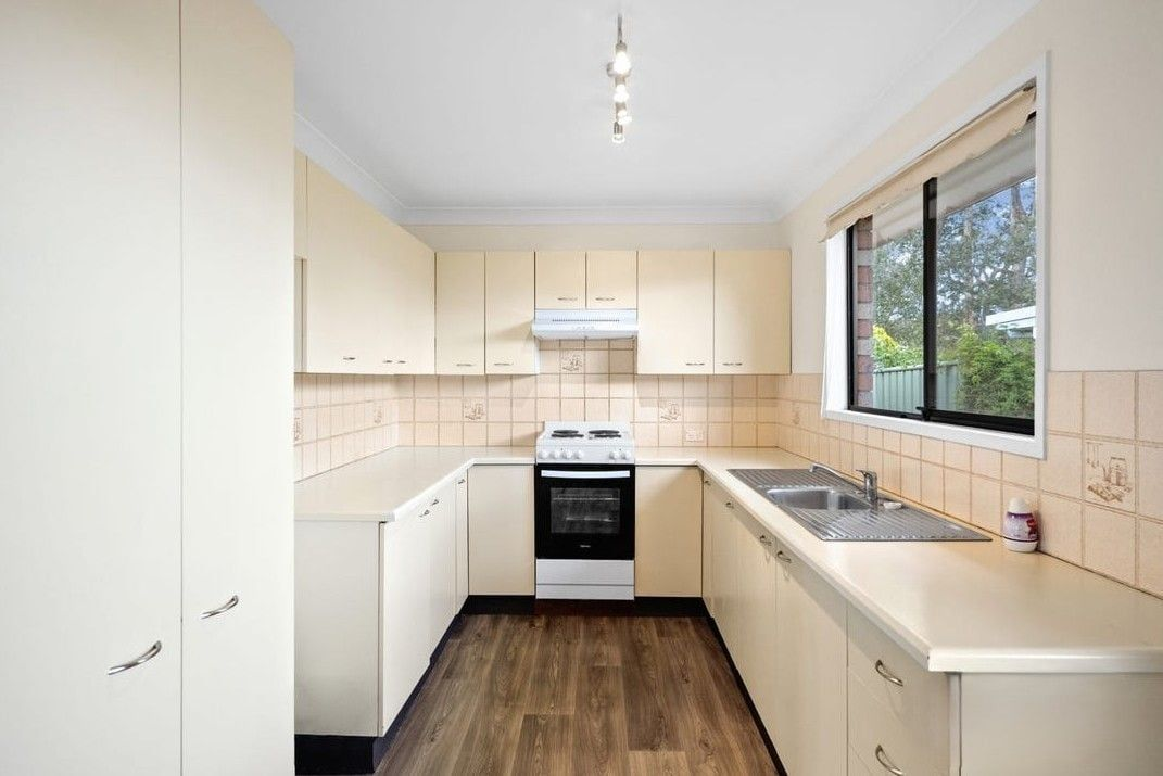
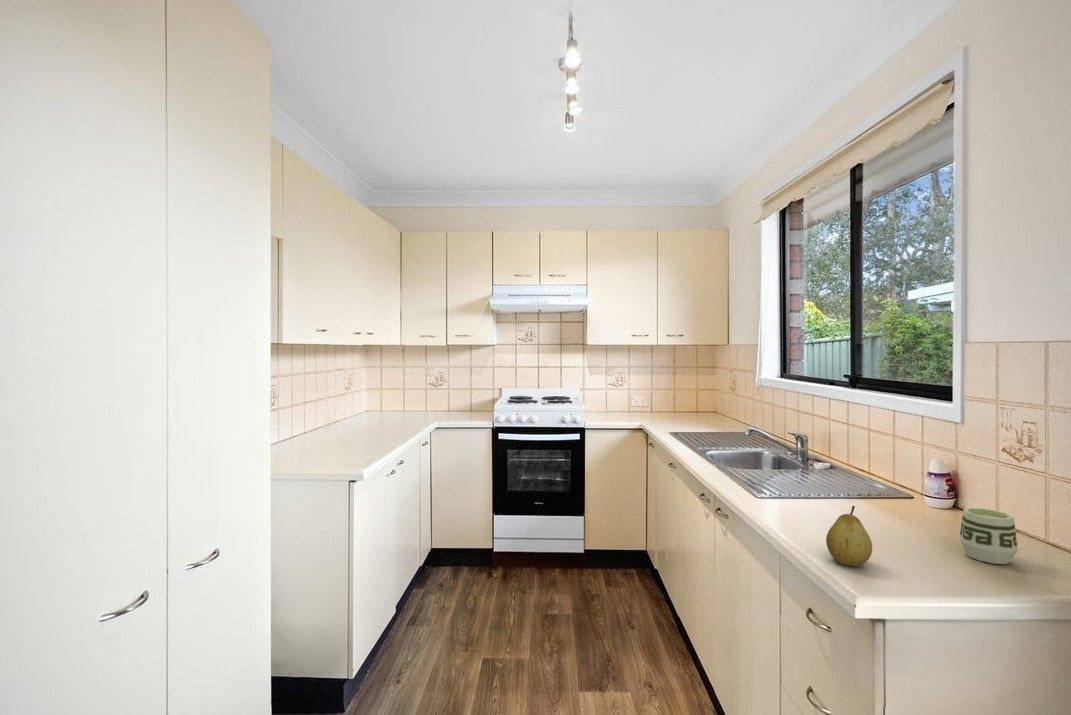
+ fruit (848, 534)
+ cup (987, 535)
